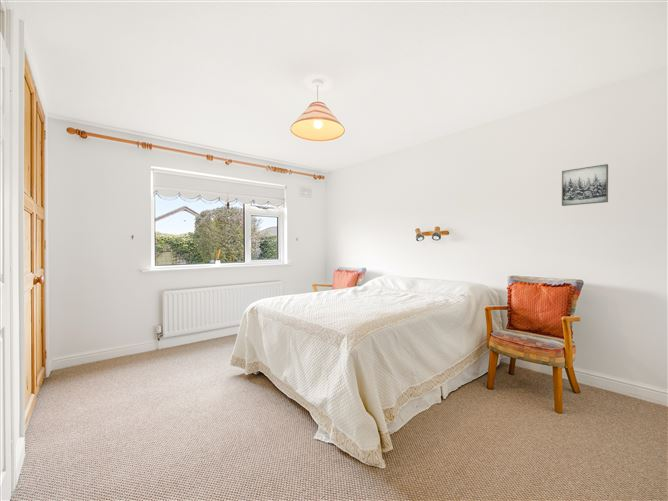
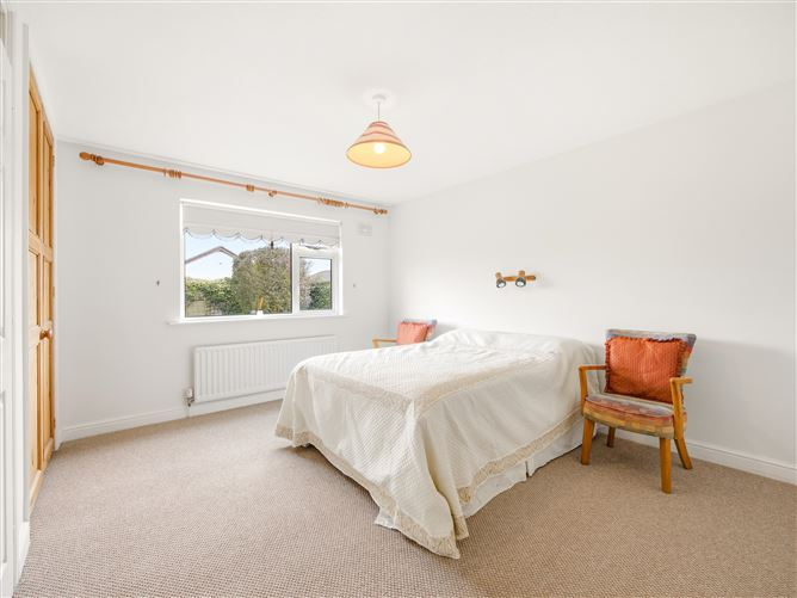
- wall art (584, 185)
